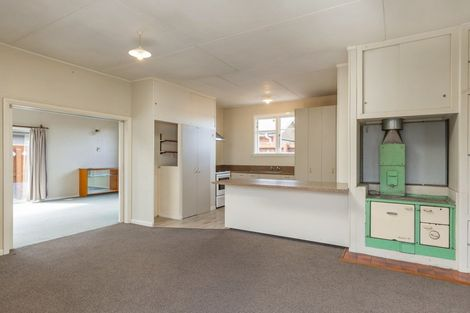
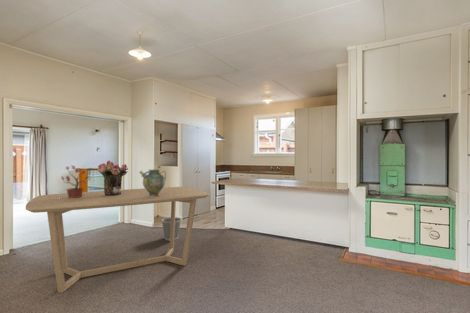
+ wastebasket (169, 228)
+ ceramic jug (153, 182)
+ bouquet (113, 177)
+ dining table (126, 205)
+ potted plant (76, 180)
